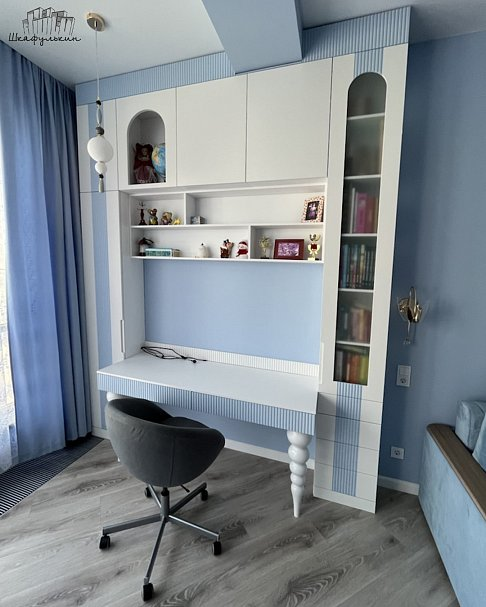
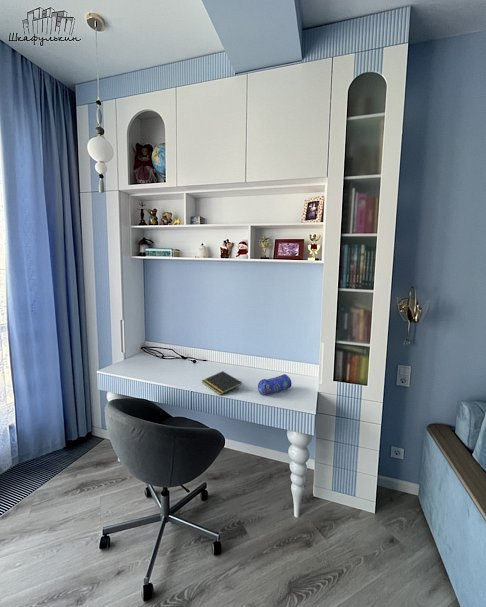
+ notepad (221, 382)
+ pencil case (274, 383)
